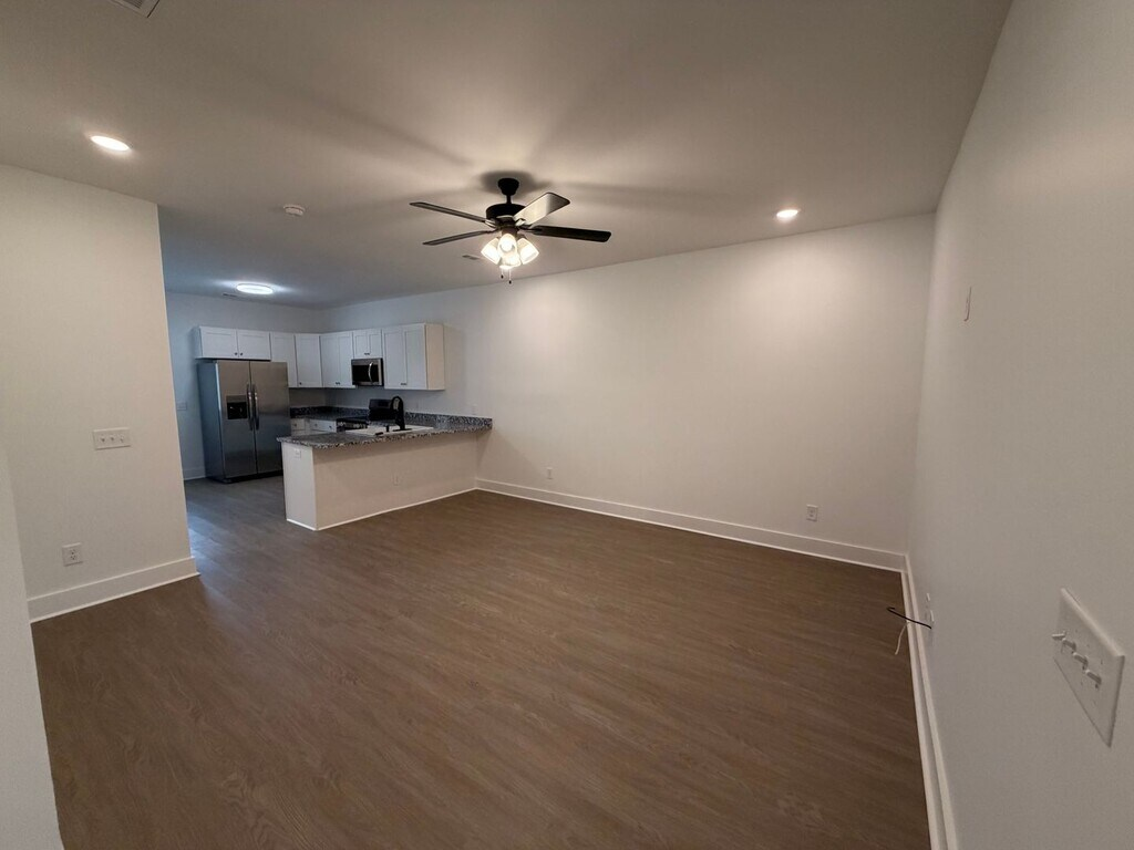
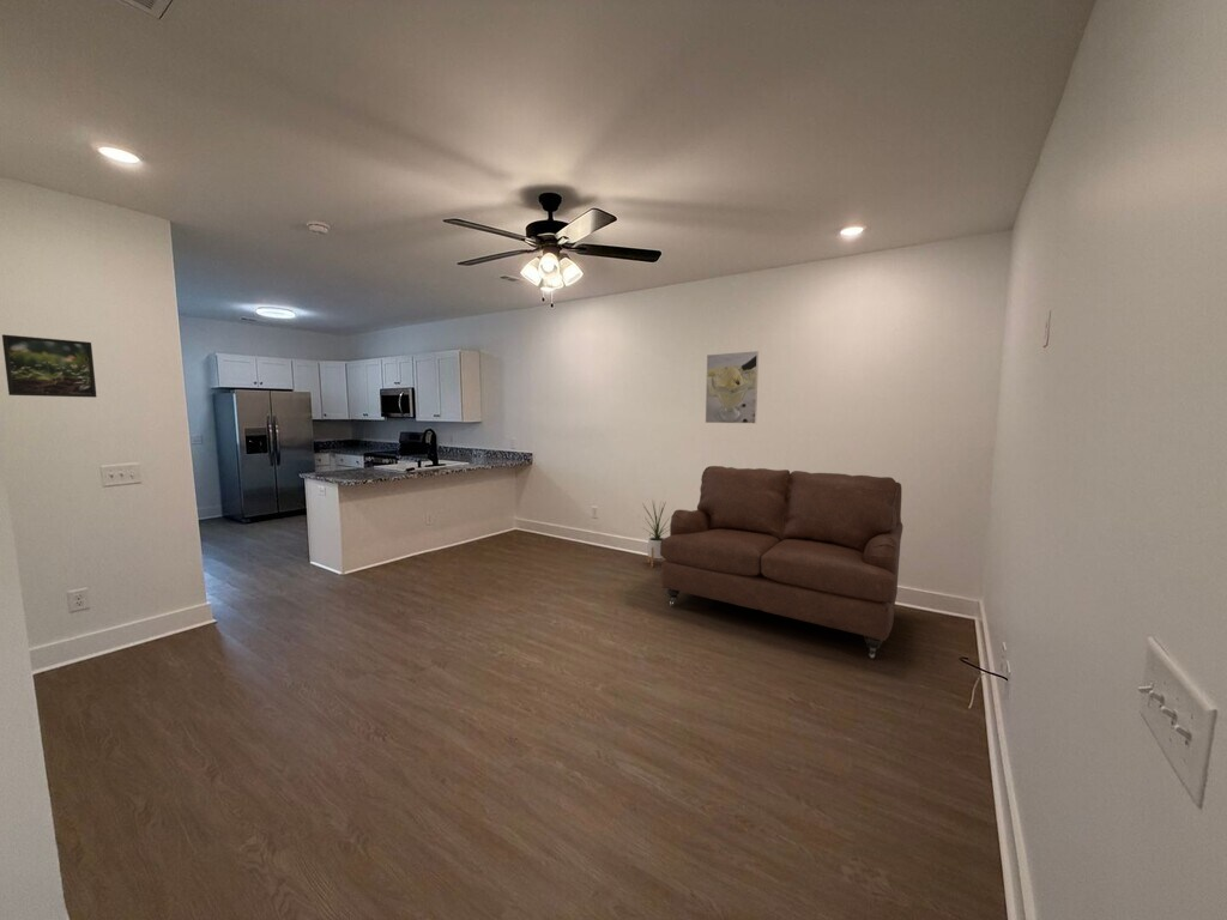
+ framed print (731, 388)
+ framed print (52, 367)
+ house plant (658, 531)
+ sofa (781, 539)
